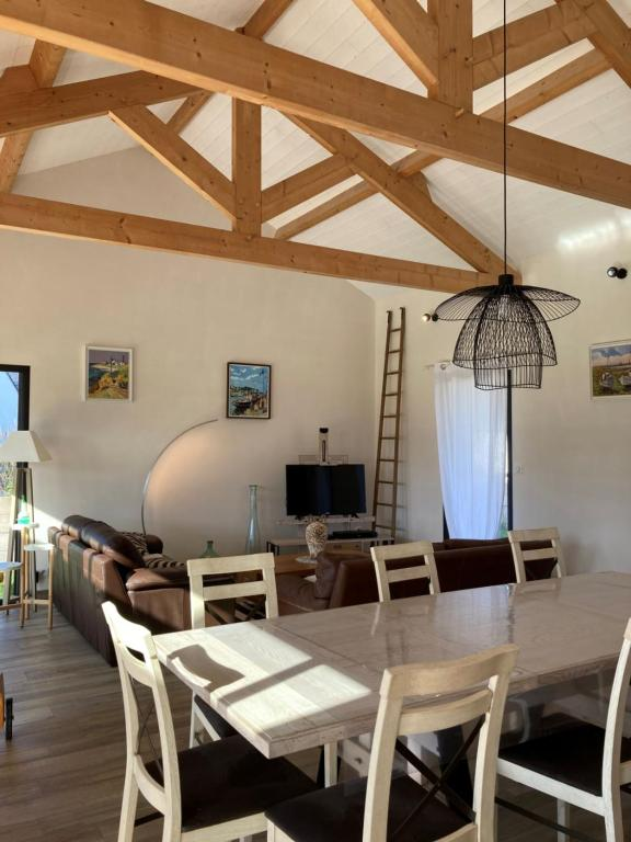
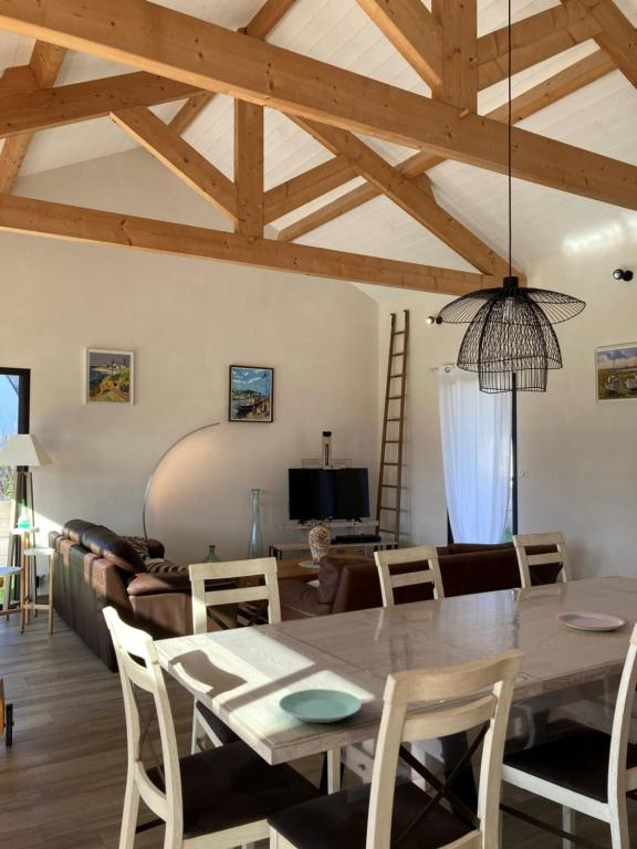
+ plate (320, 708)
+ plate (591, 621)
